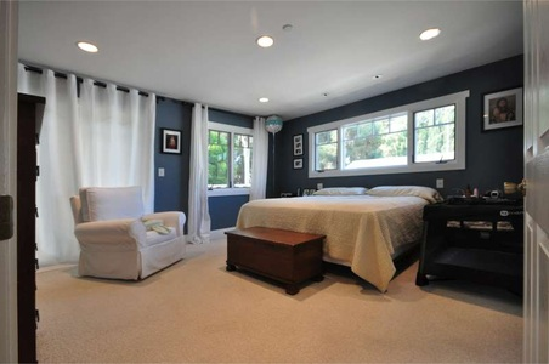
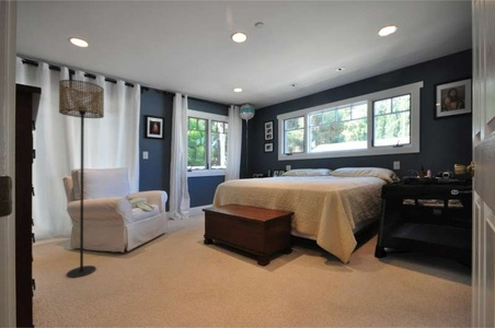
+ floor lamp (81, 178)
